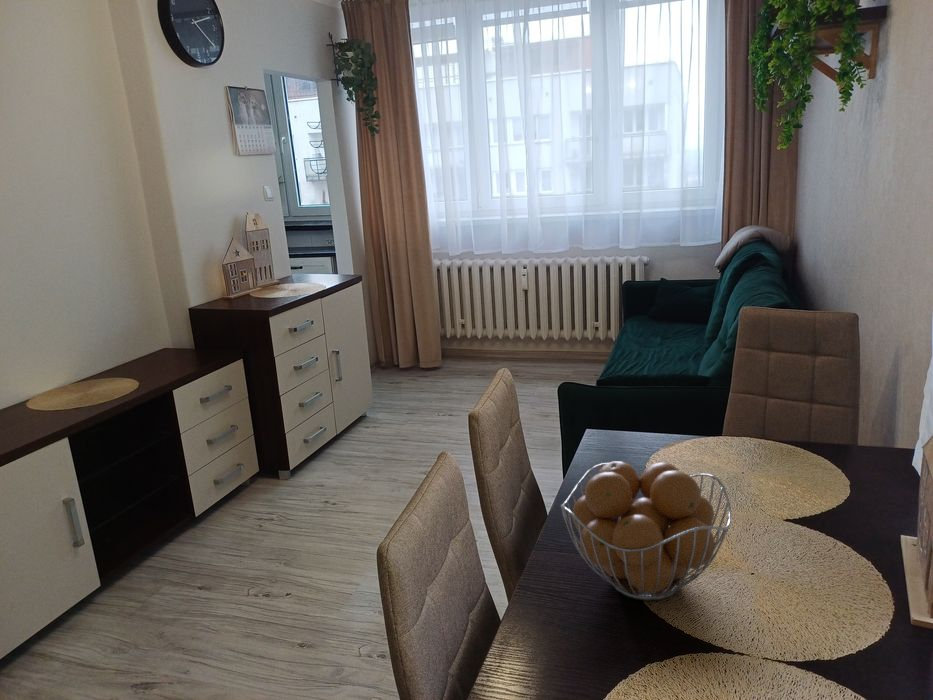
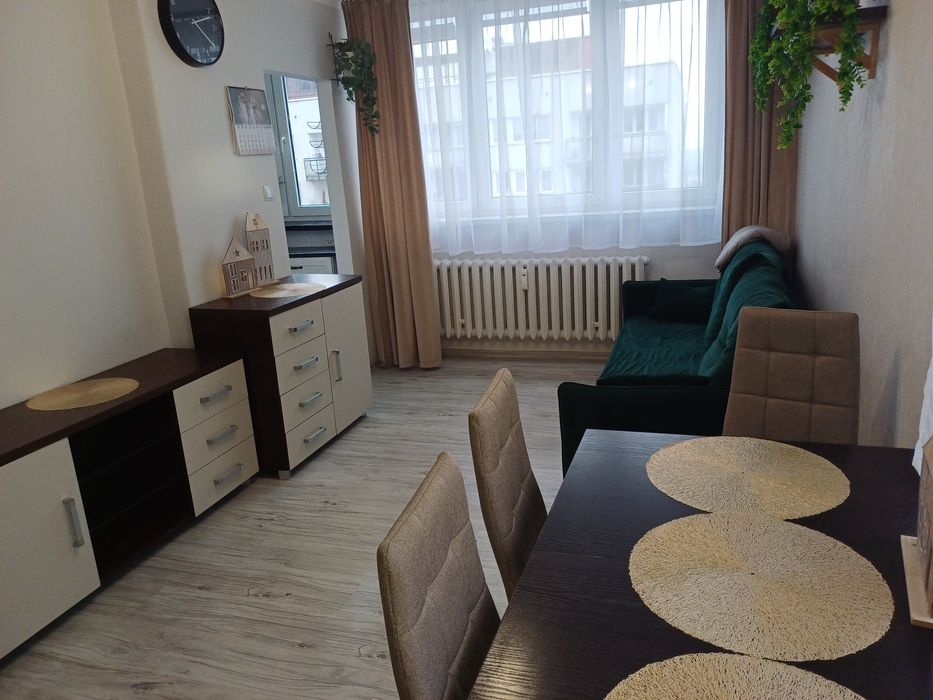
- fruit basket (644, 526)
